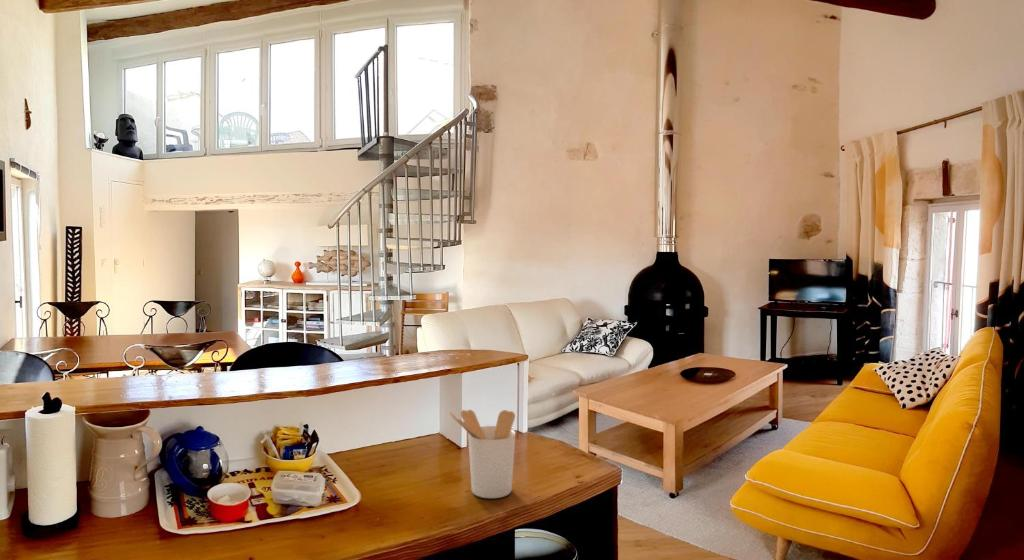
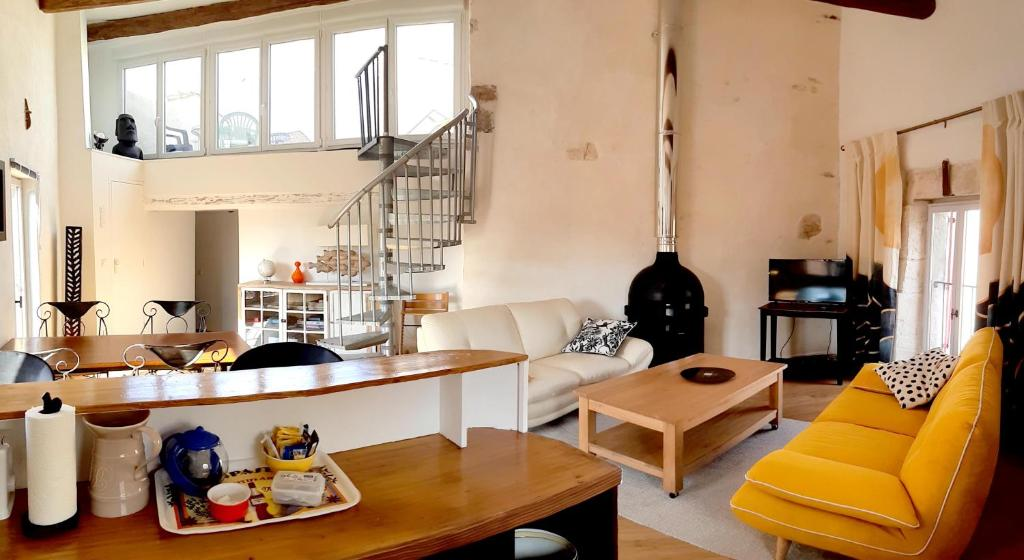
- utensil holder (481, 449)
